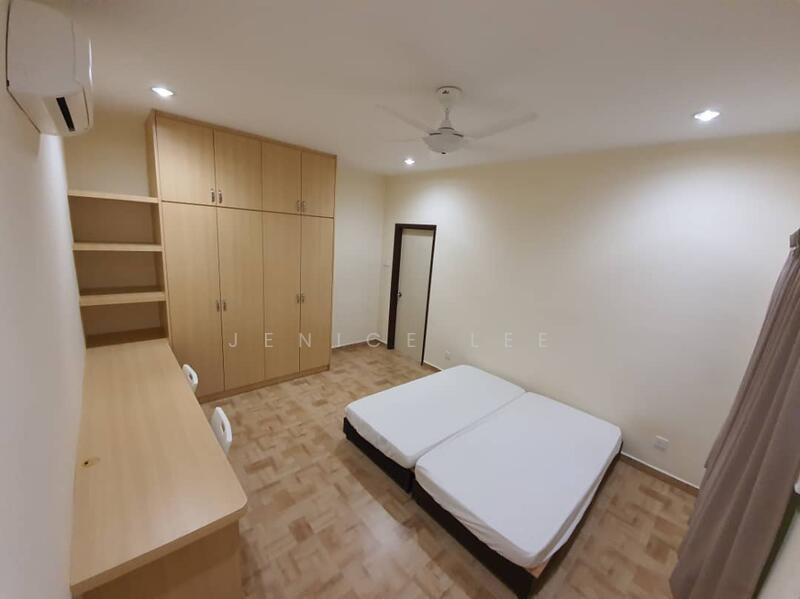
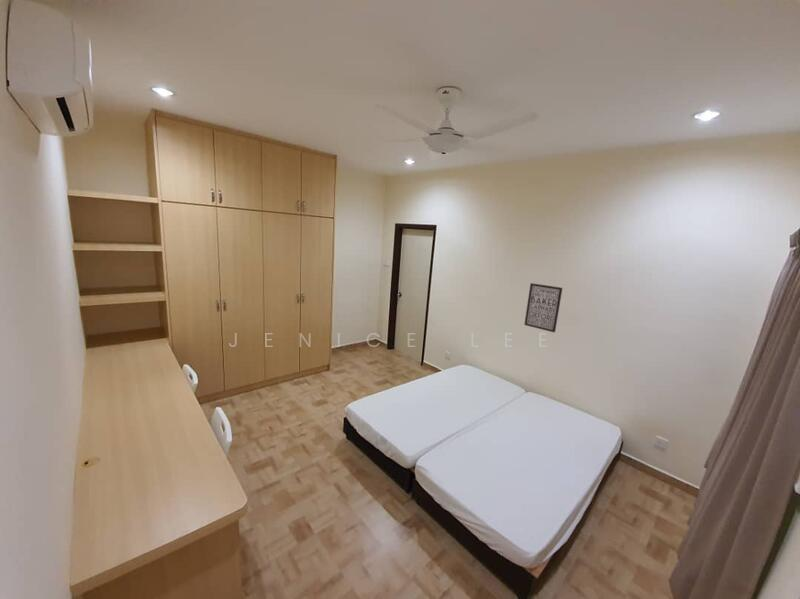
+ wall art (542, 307)
